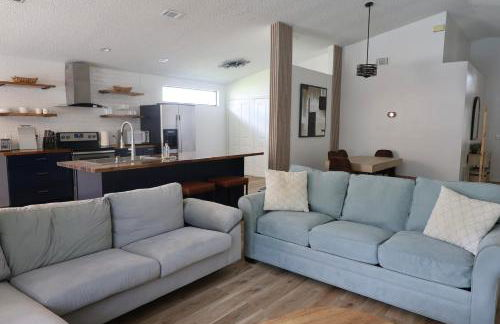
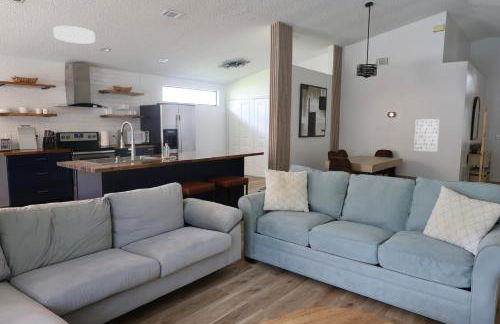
+ ceiling light (74, 35)
+ wall art (426, 135)
